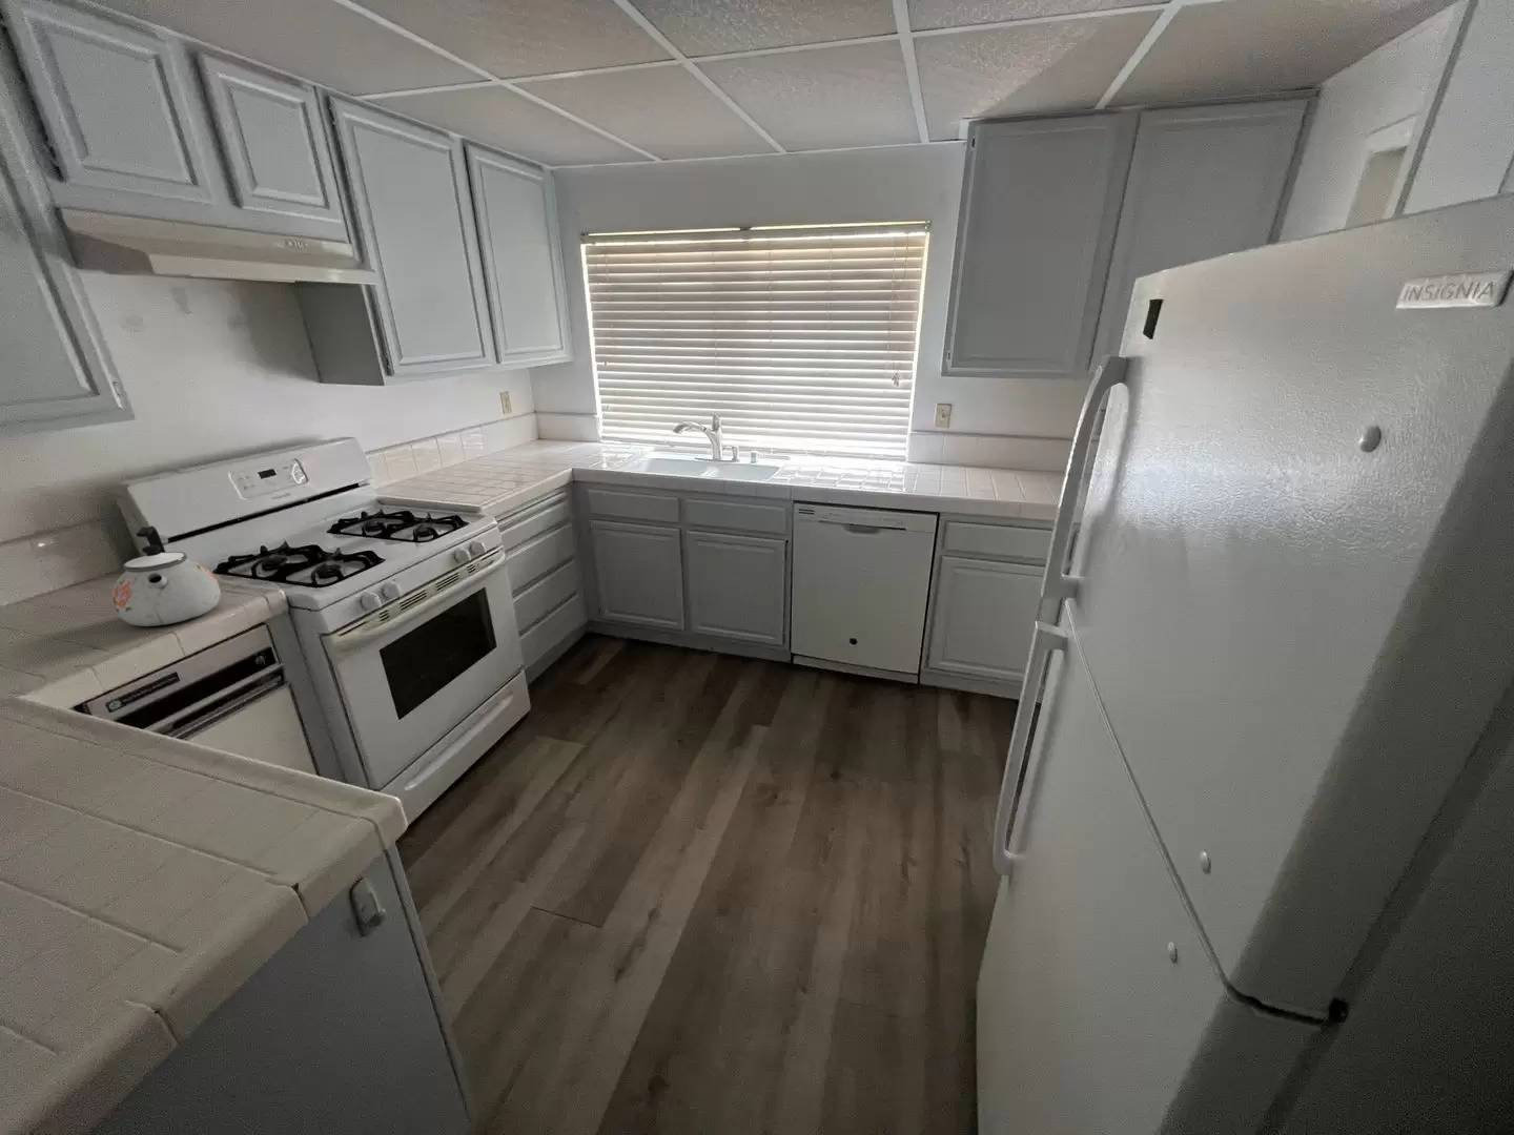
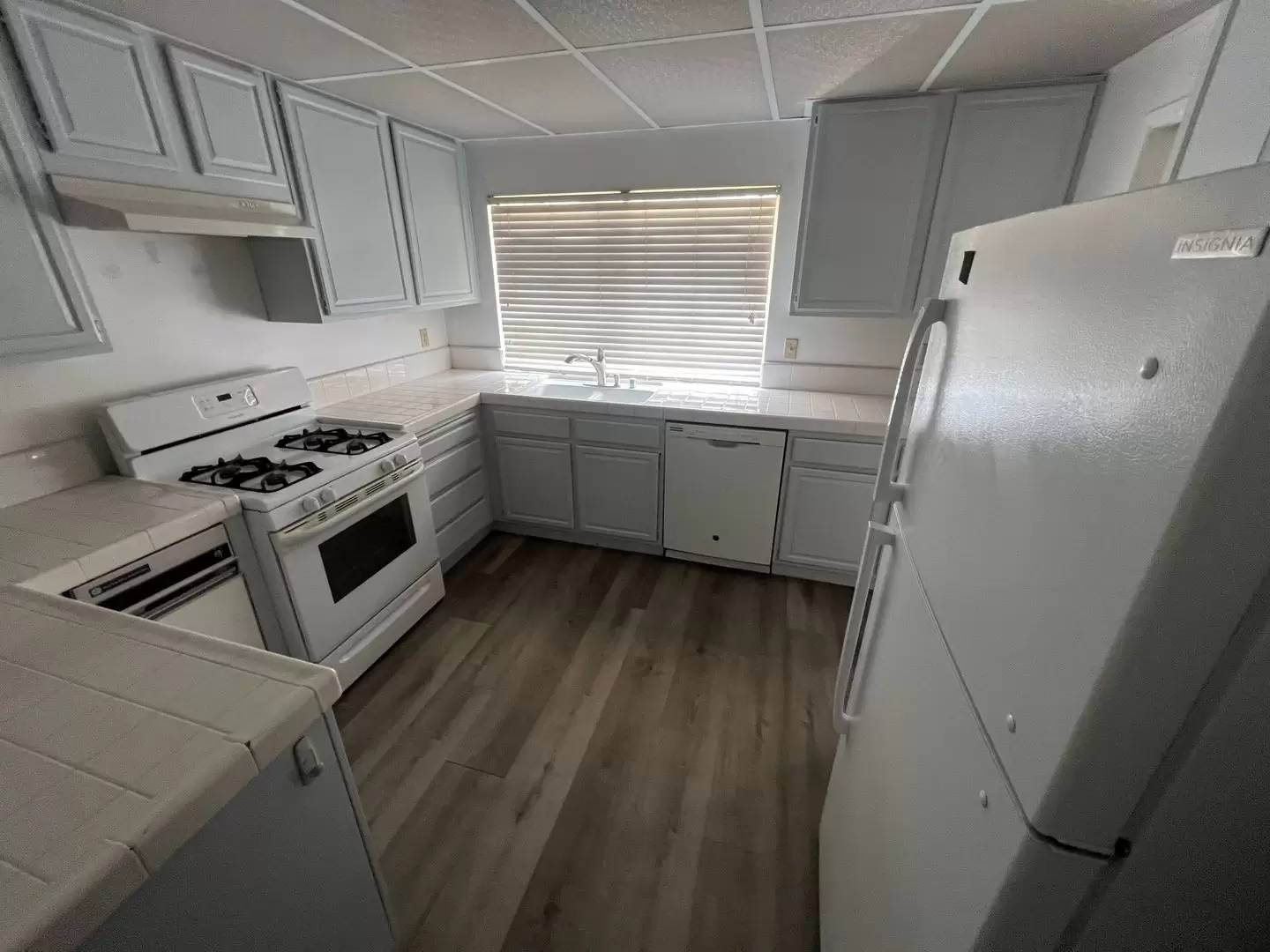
- kettle (160, 572)
